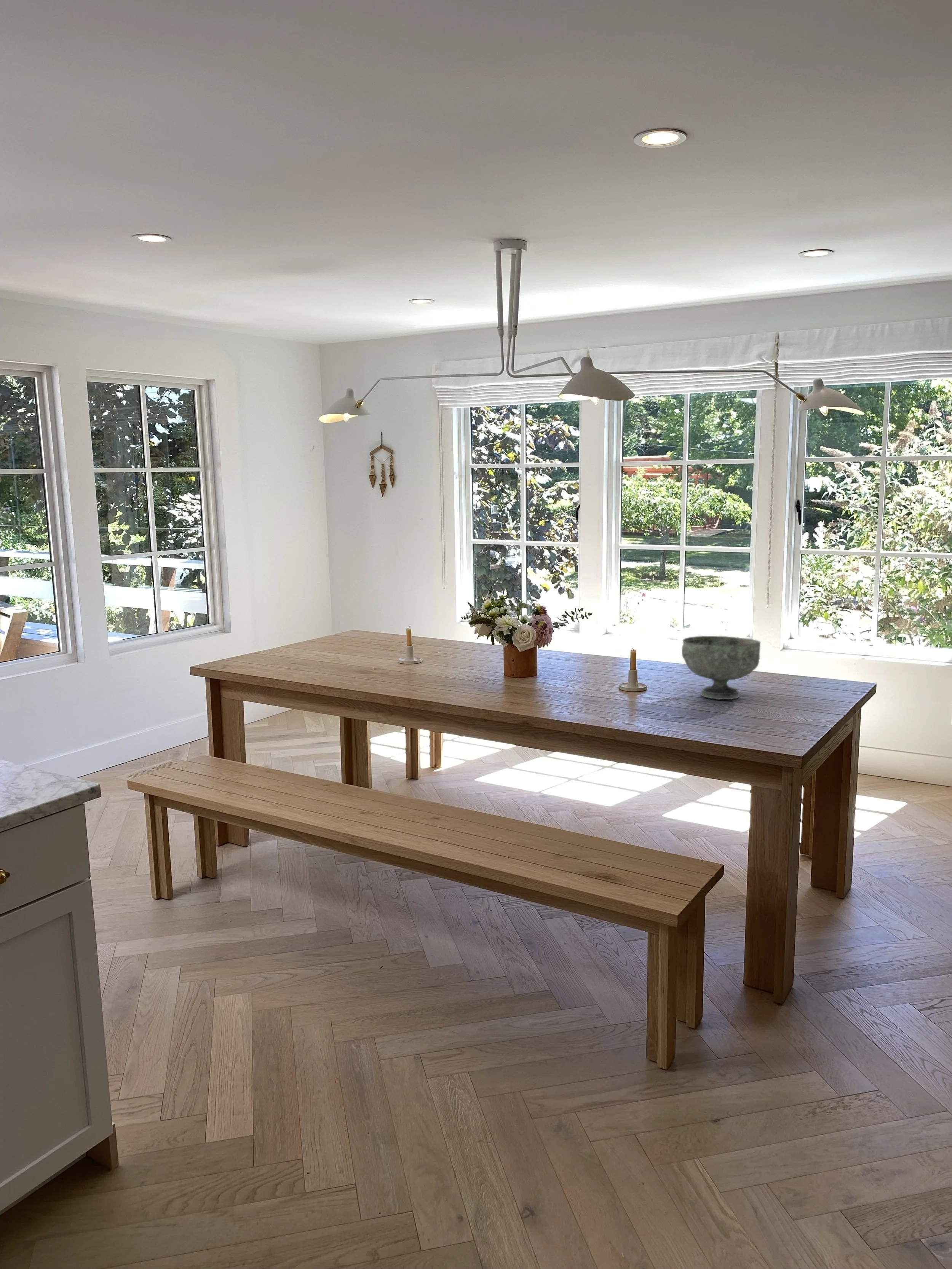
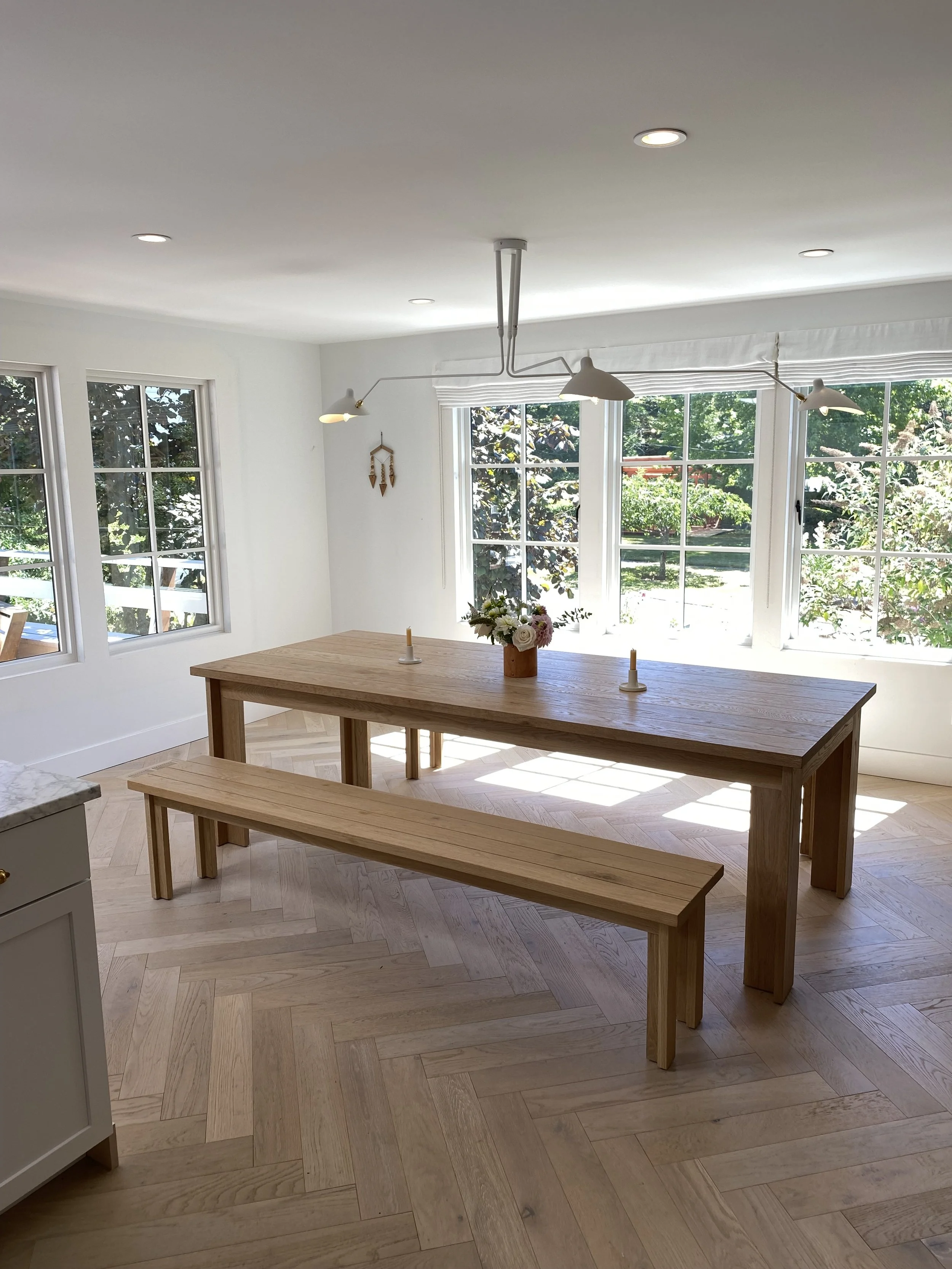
- decorative bowl (720, 667)
